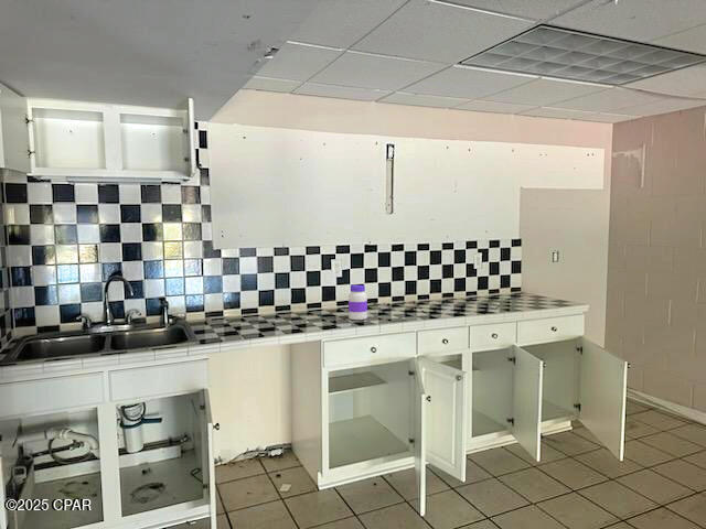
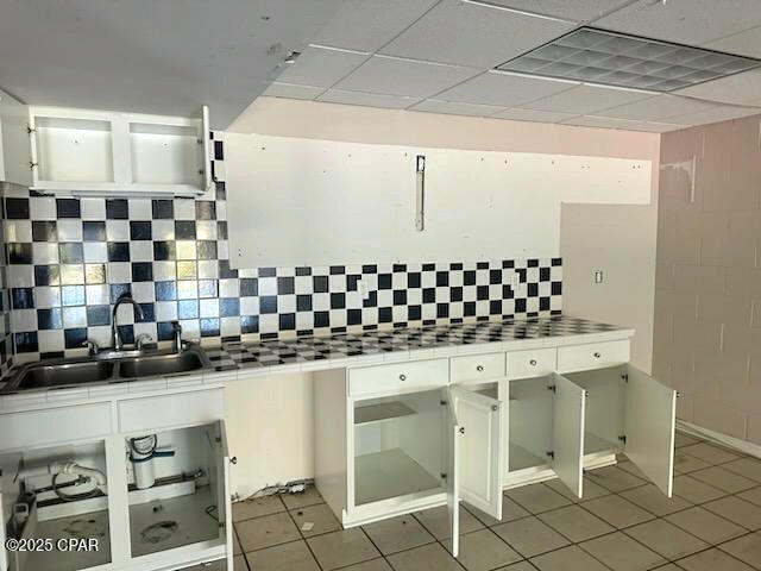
- jar (357, 302)
